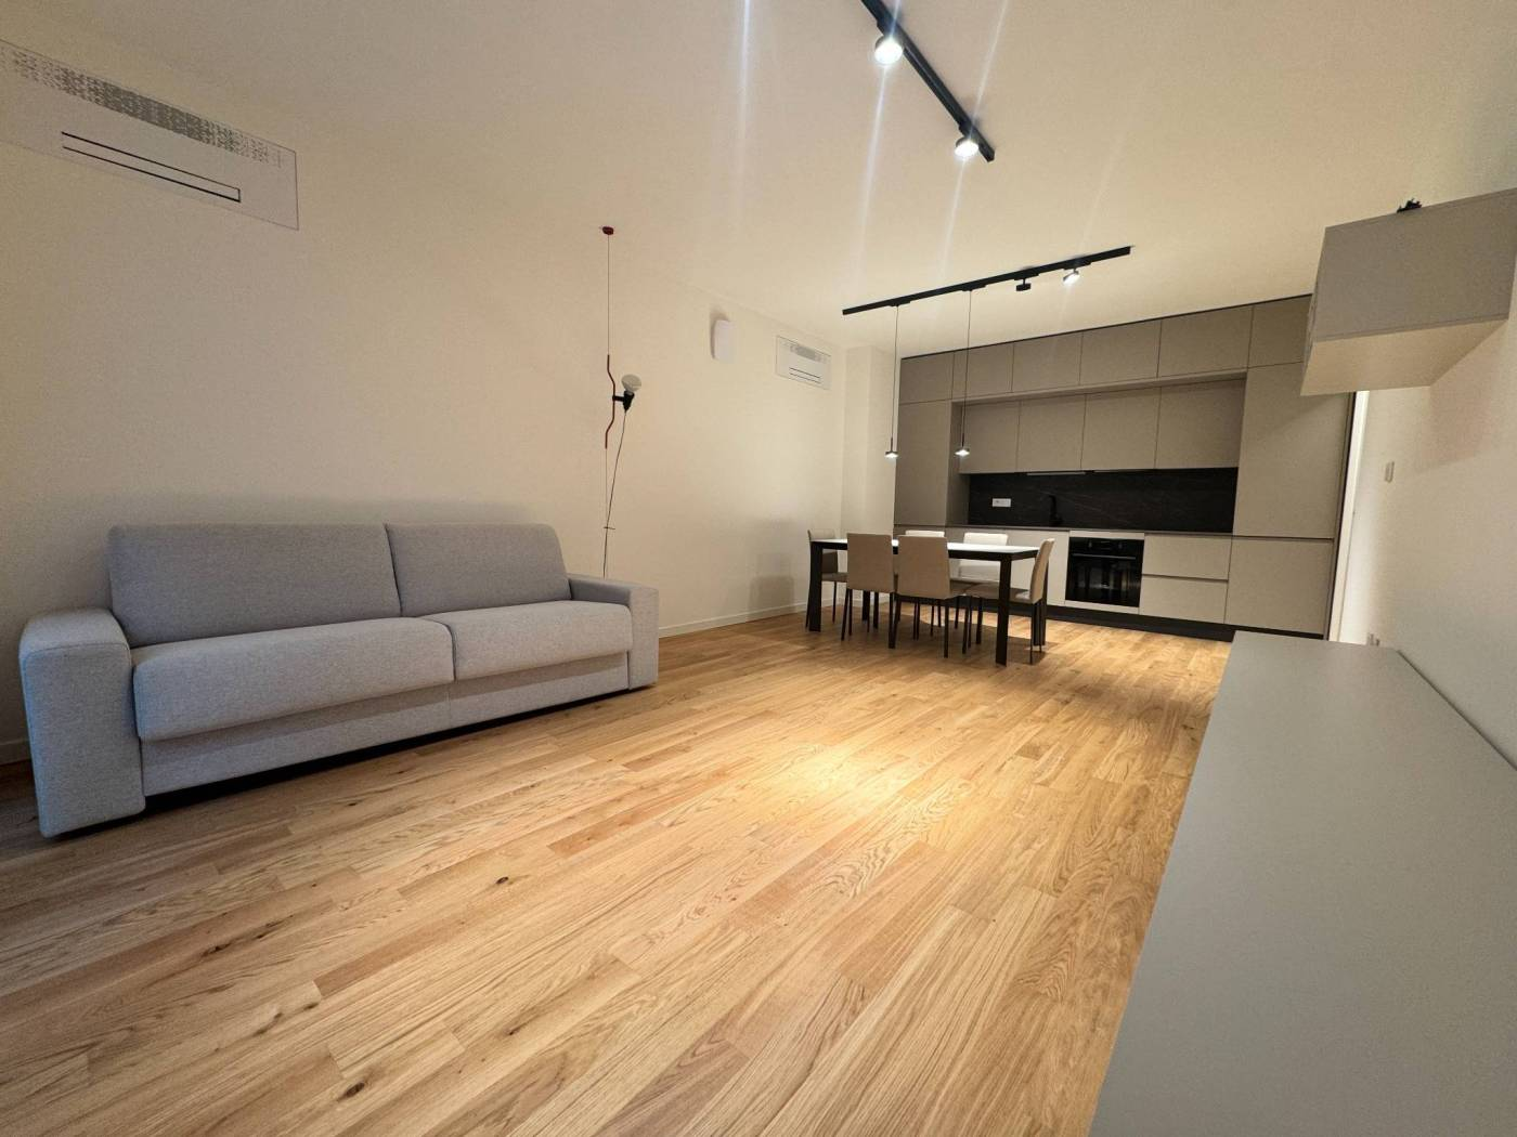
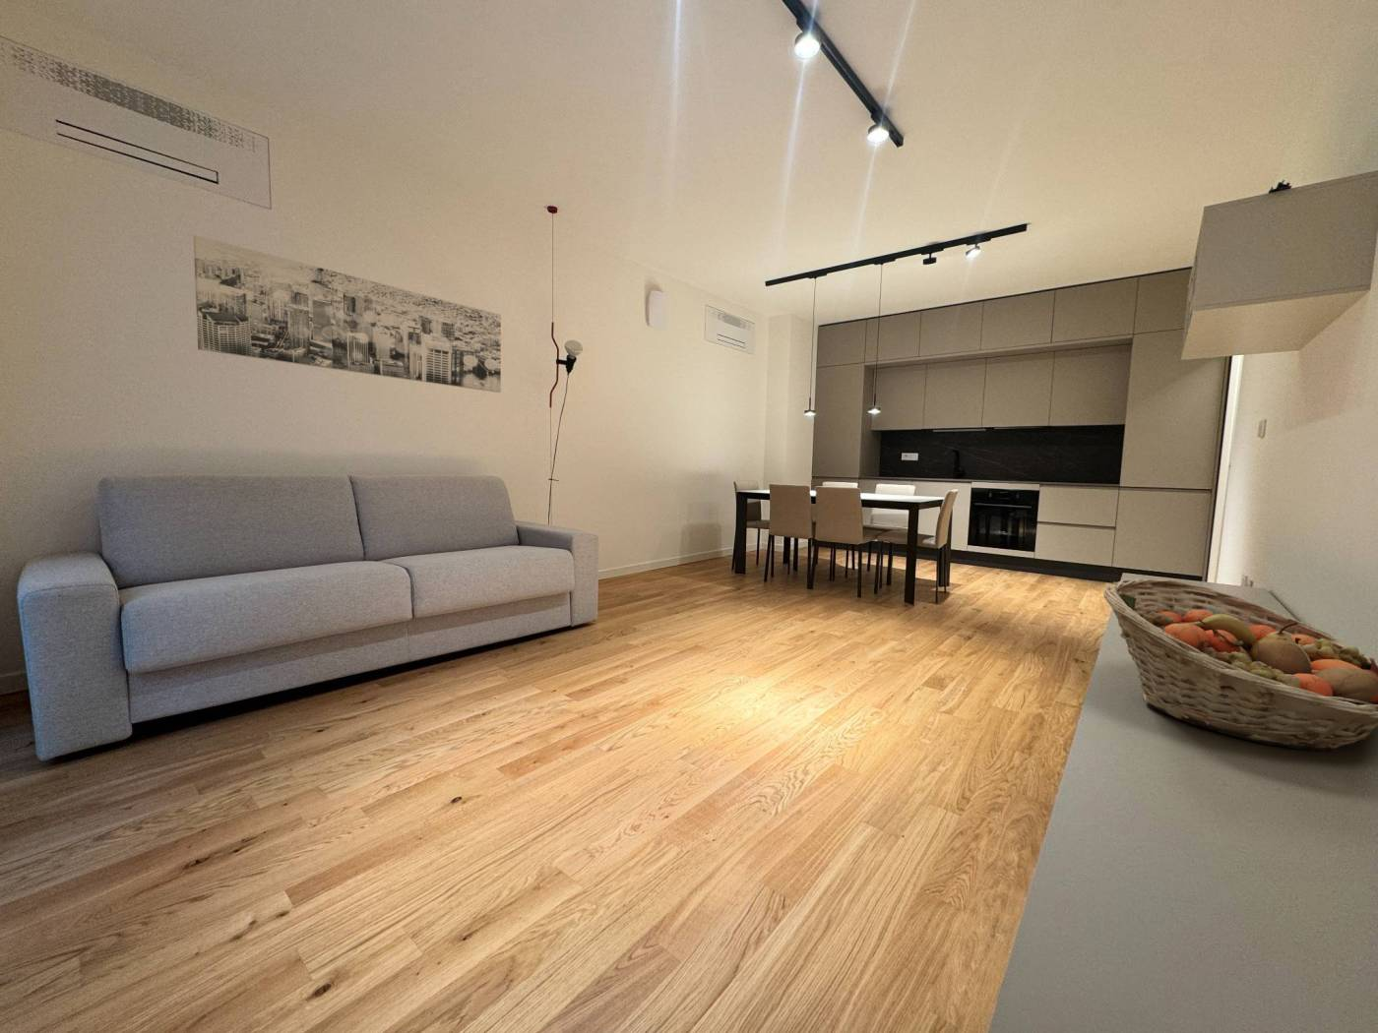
+ fruit basket (1237, 653)
+ wall art (377, 329)
